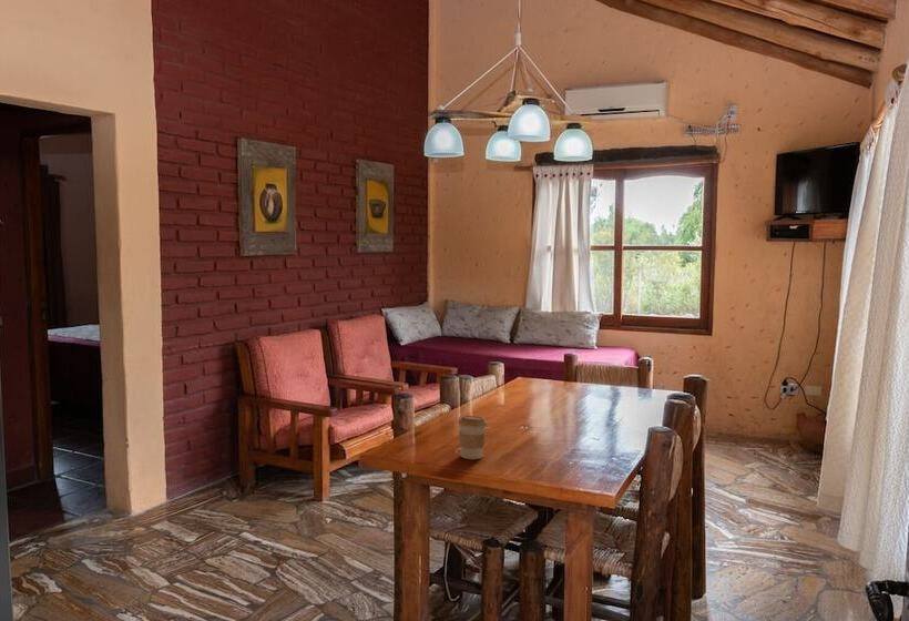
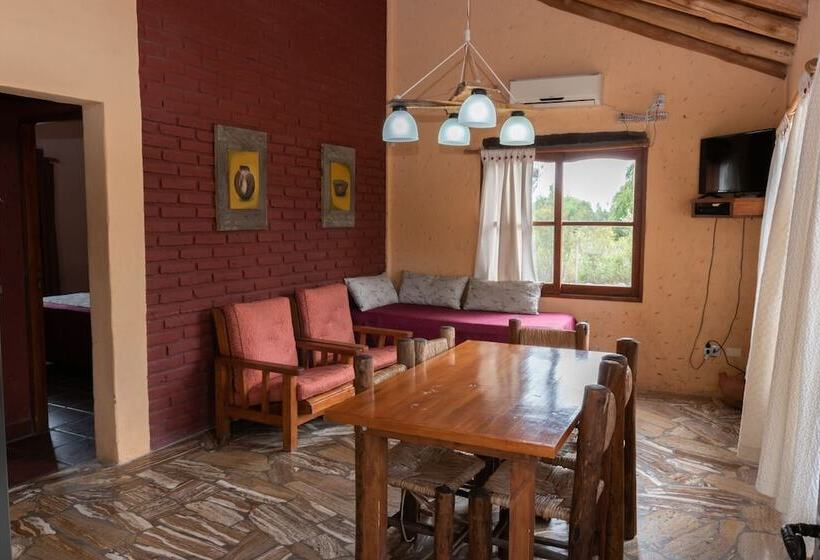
- coffee cup (472, 436)
